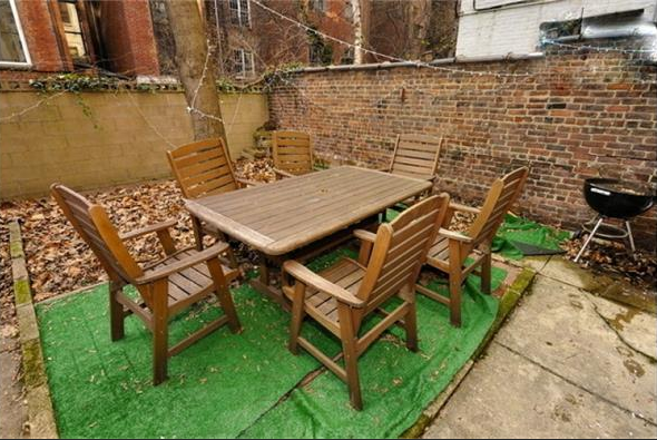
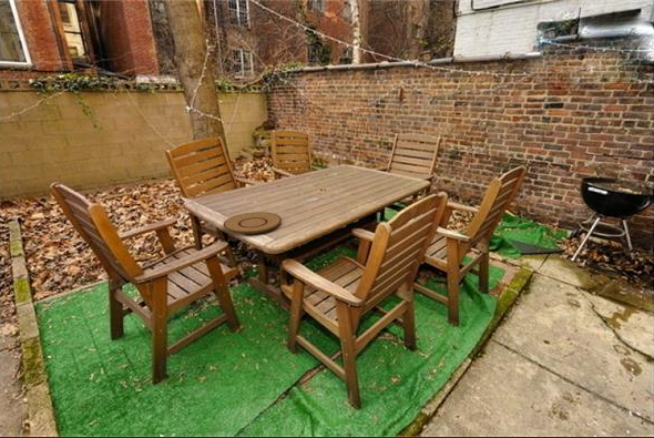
+ plate (253, 222)
